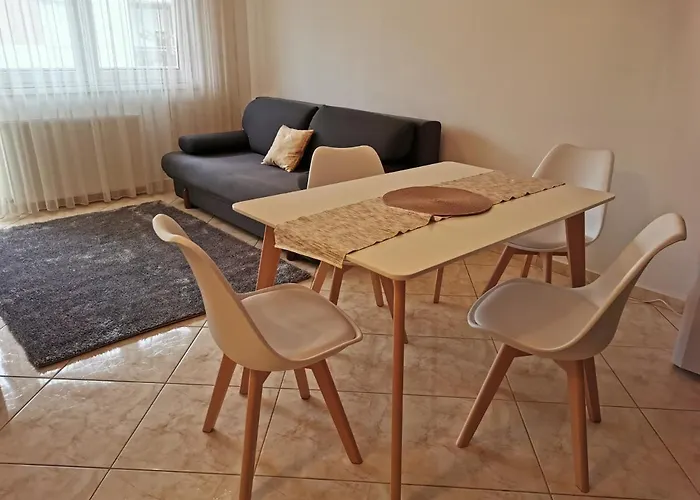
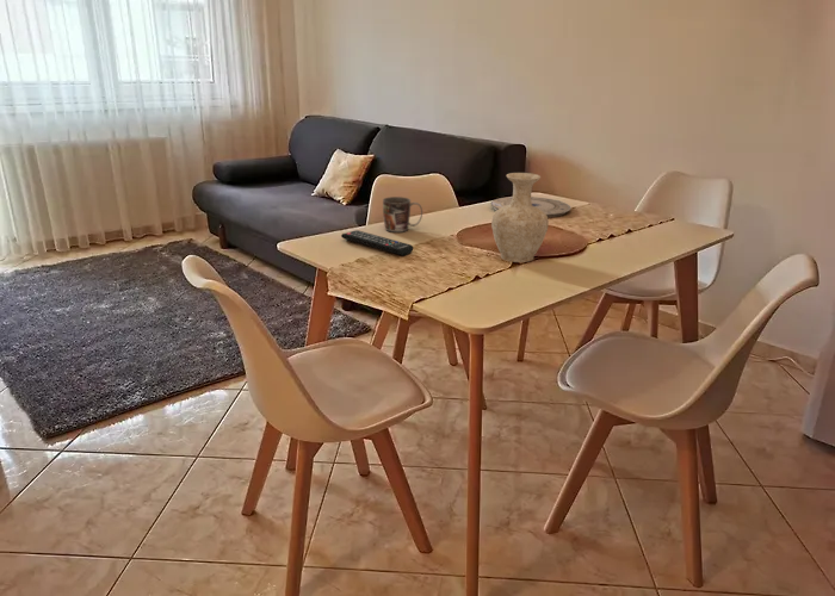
+ remote control (376, 242)
+ plate (532, 205)
+ vase (520, 218)
+ mug (402, 215)
